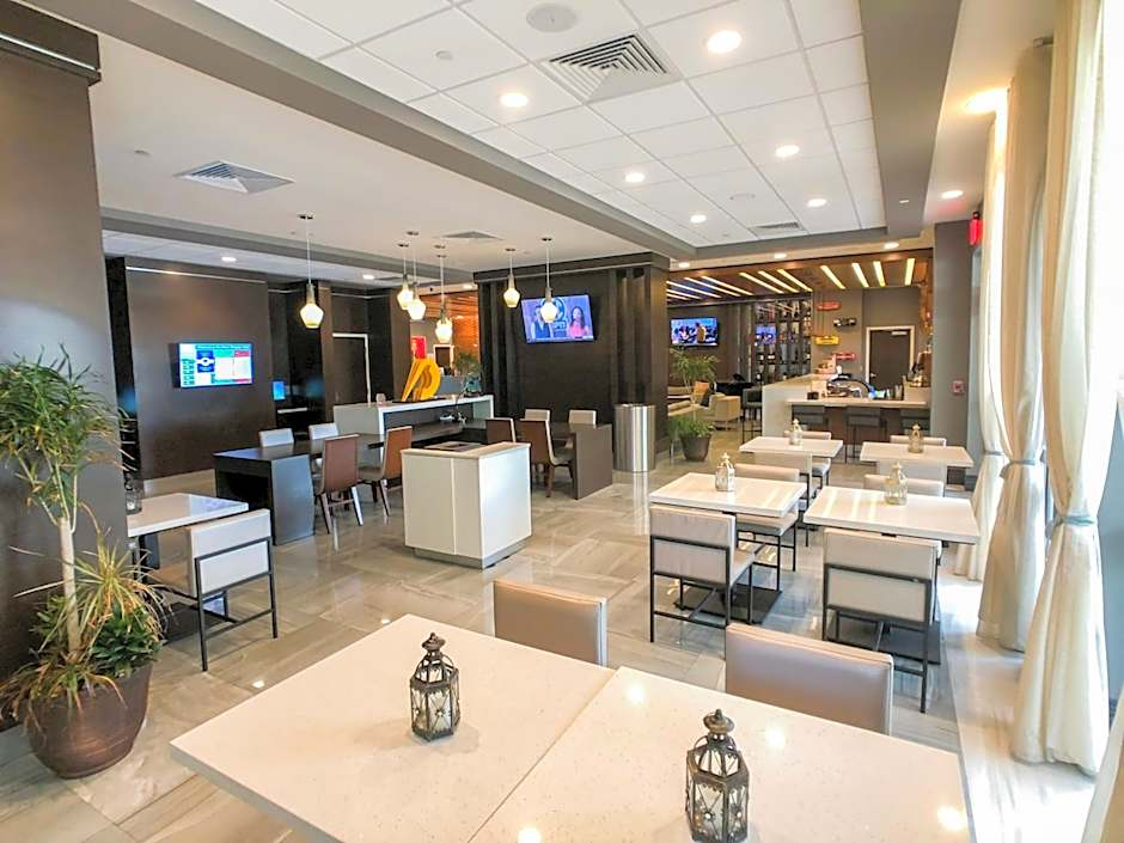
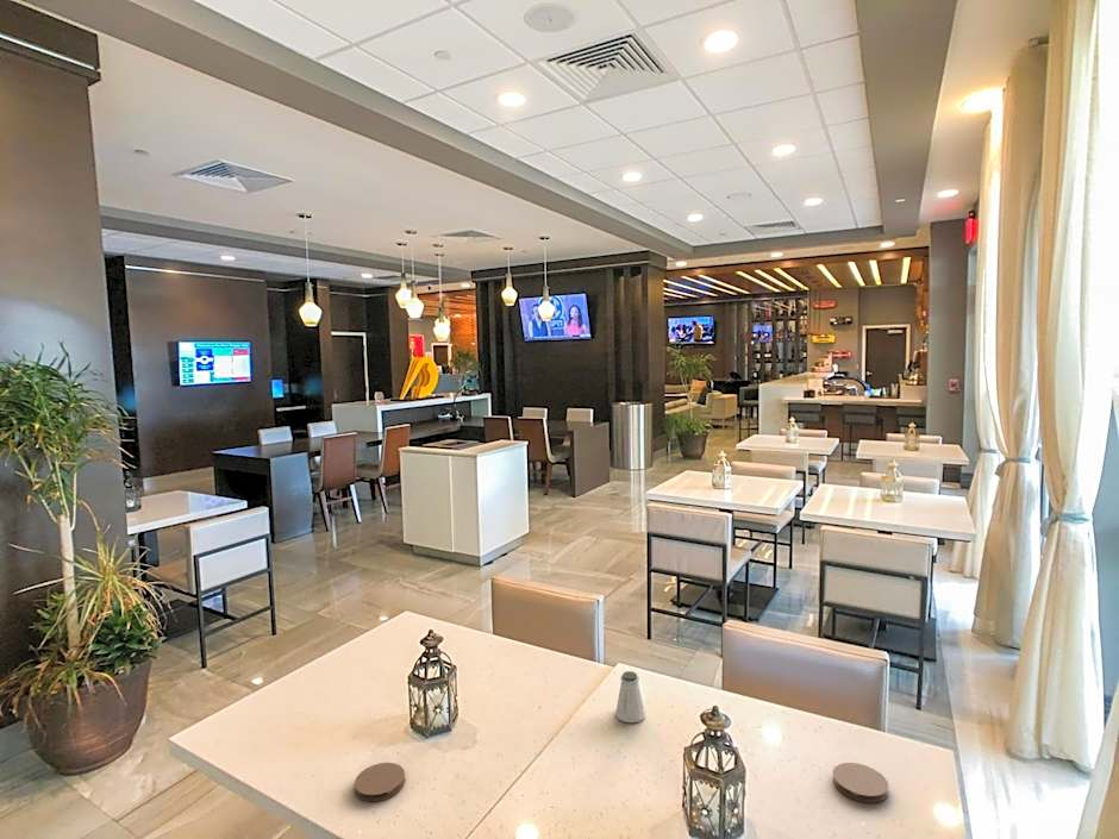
+ coaster (859, 782)
+ coaster (380, 781)
+ saltshaker (630, 694)
